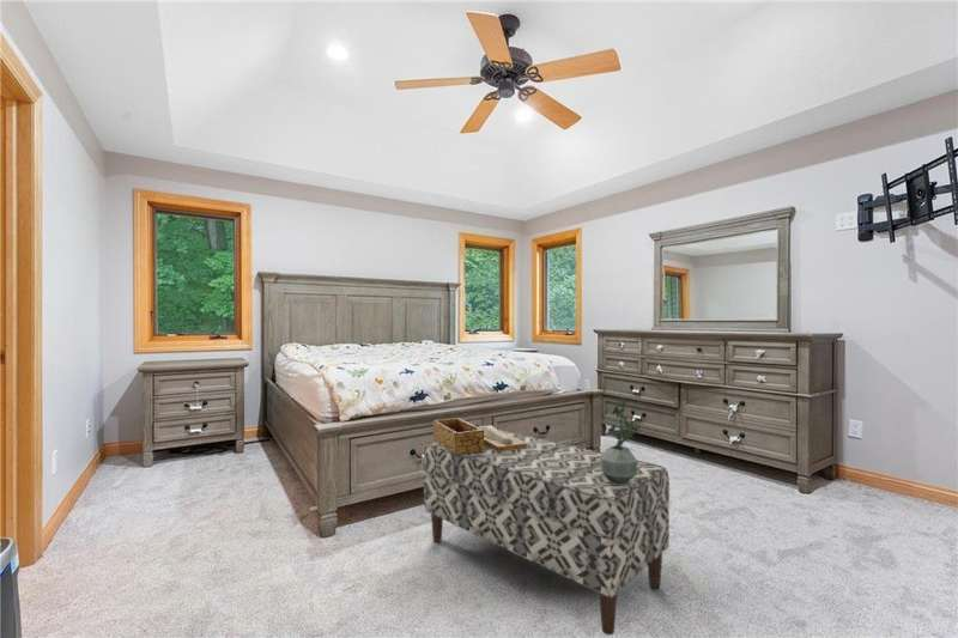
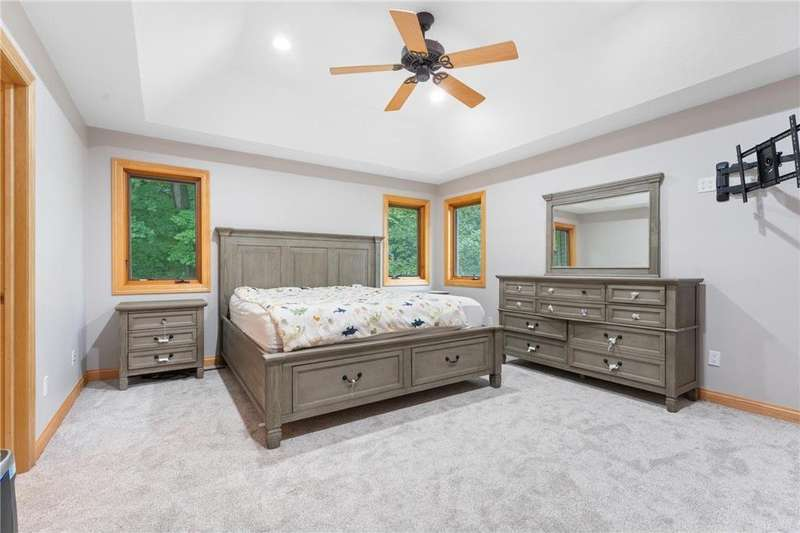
- decorative box (477, 432)
- potted plant (622, 439)
- bench (535, 508)
